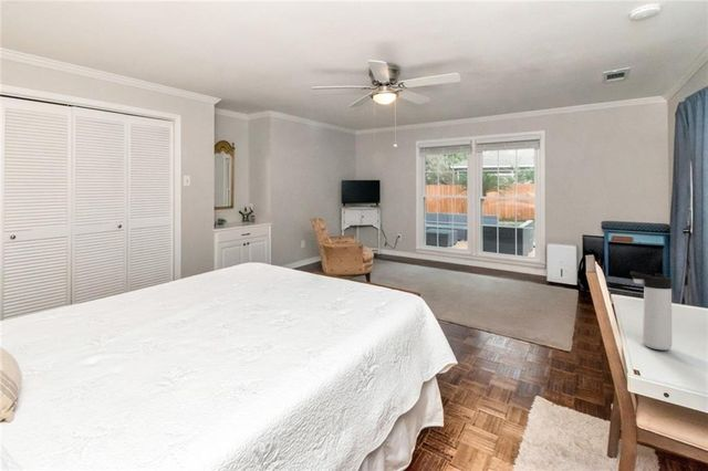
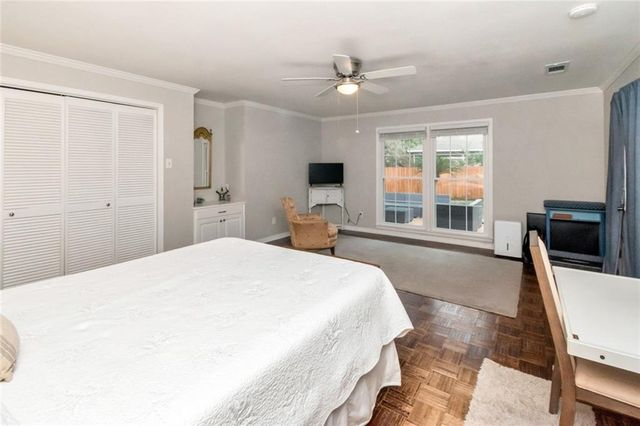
- thermos bottle (649, 308)
